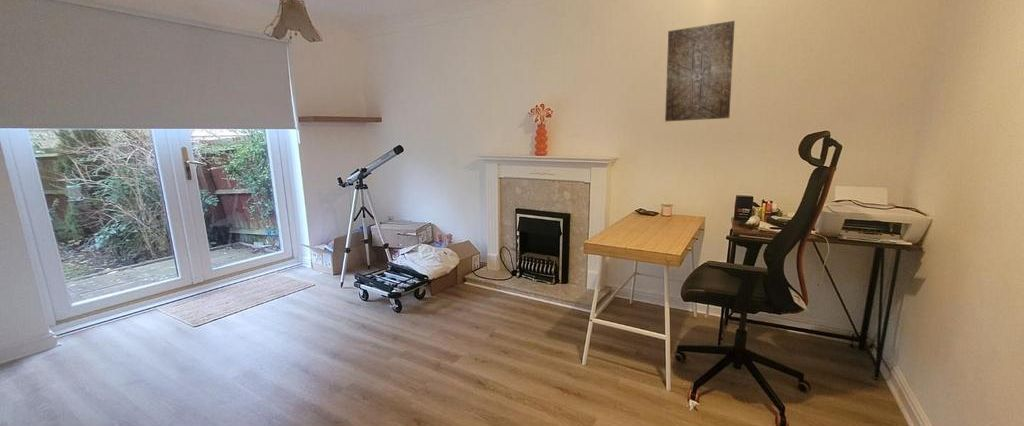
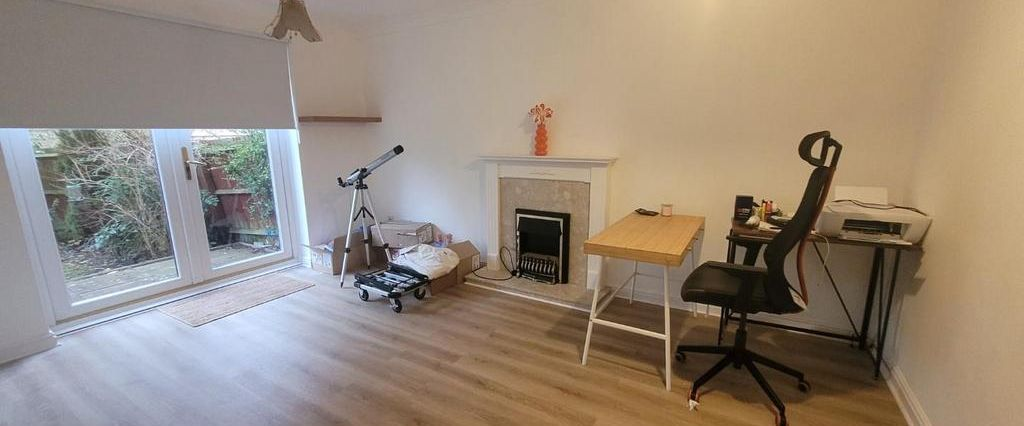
- wall art (698, 73)
